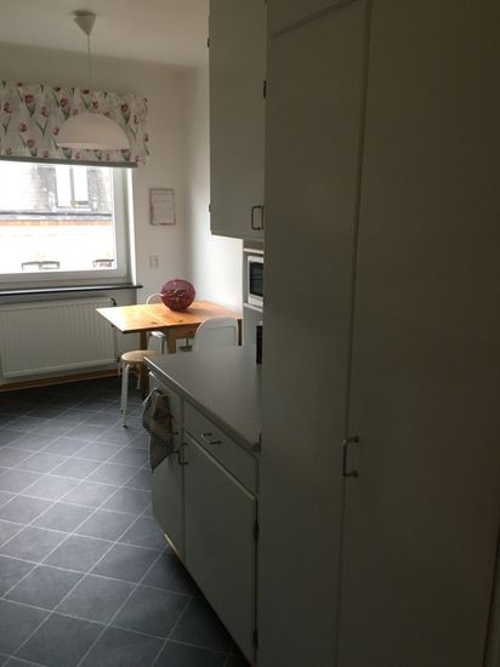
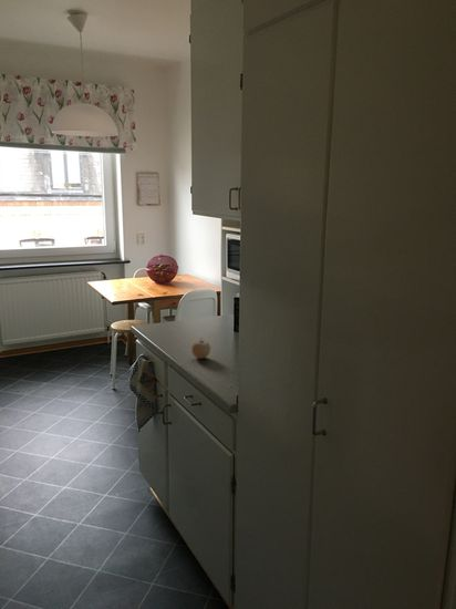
+ fruit (200, 348)
